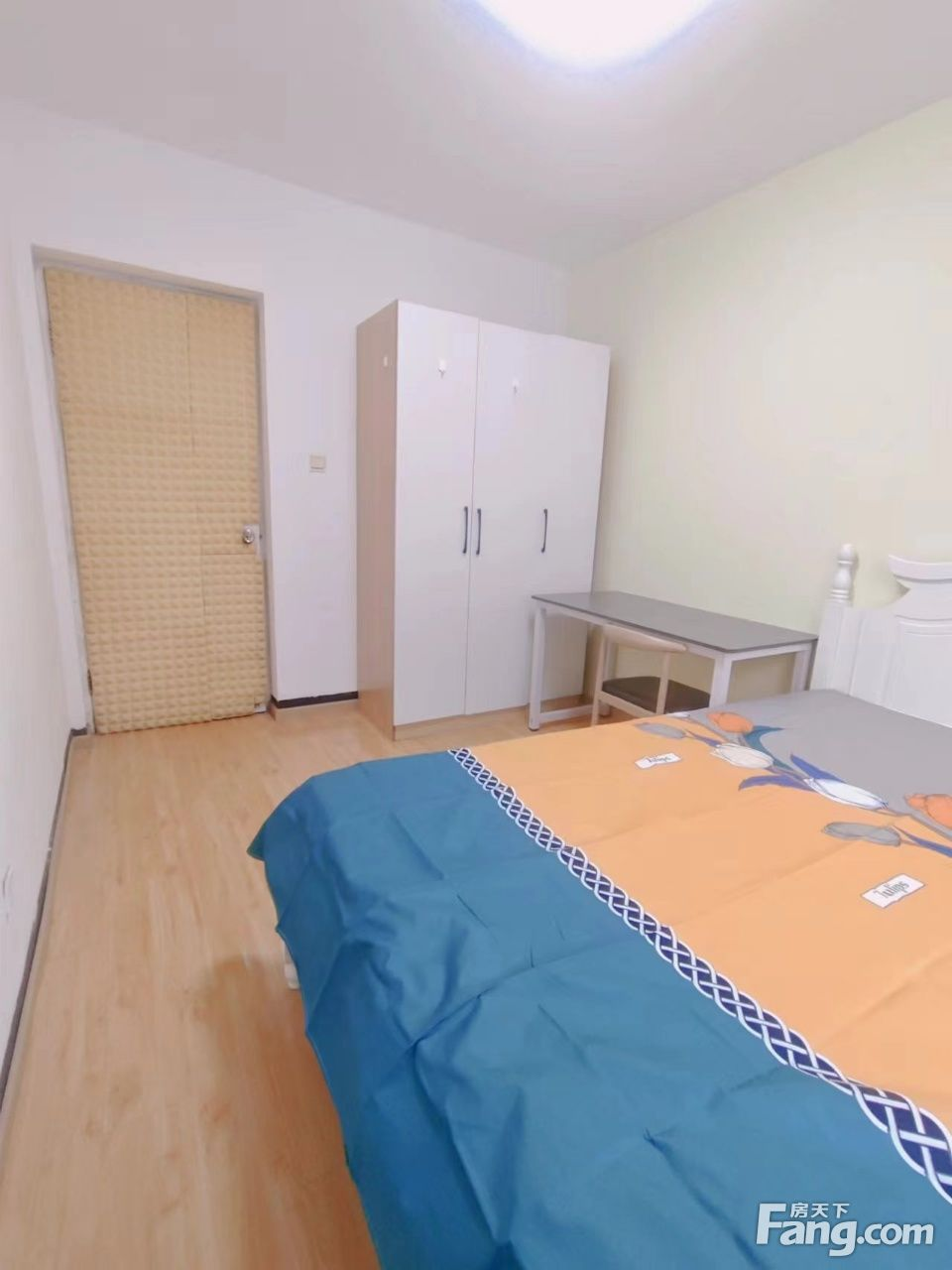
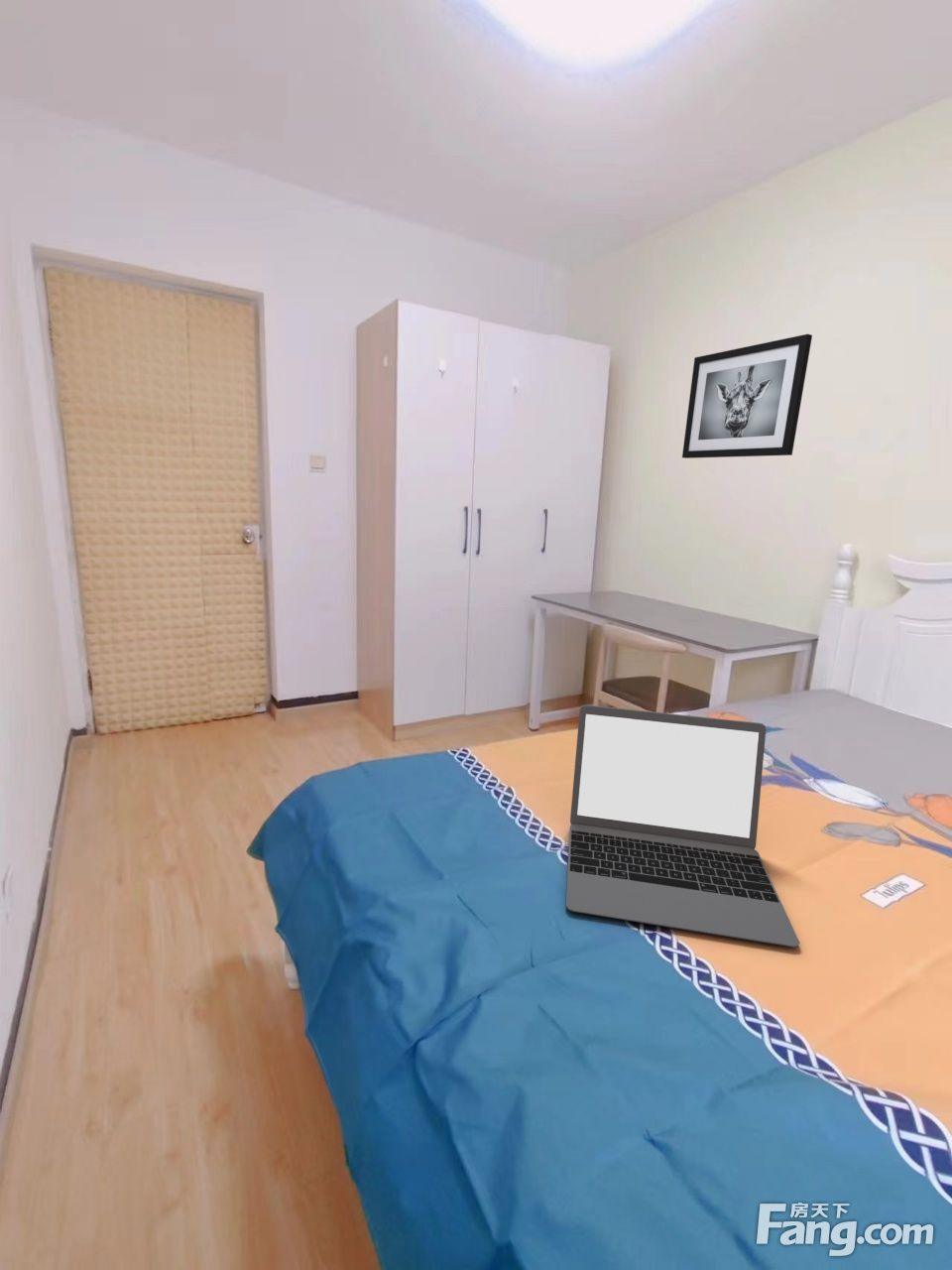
+ wall art (740, 403)
+ laptop (674, 810)
